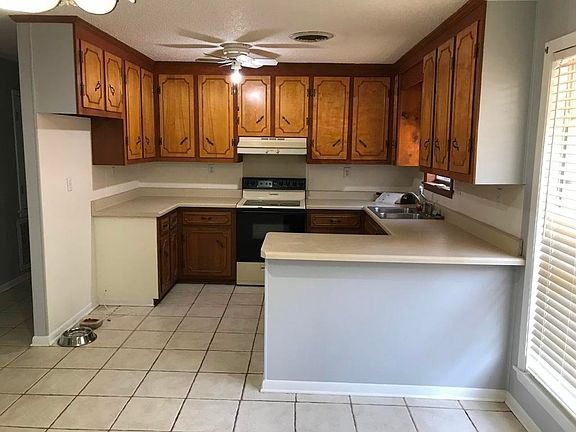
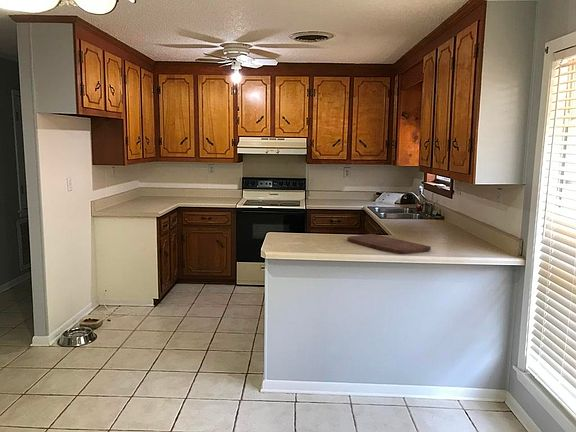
+ cutting board (385, 243)
